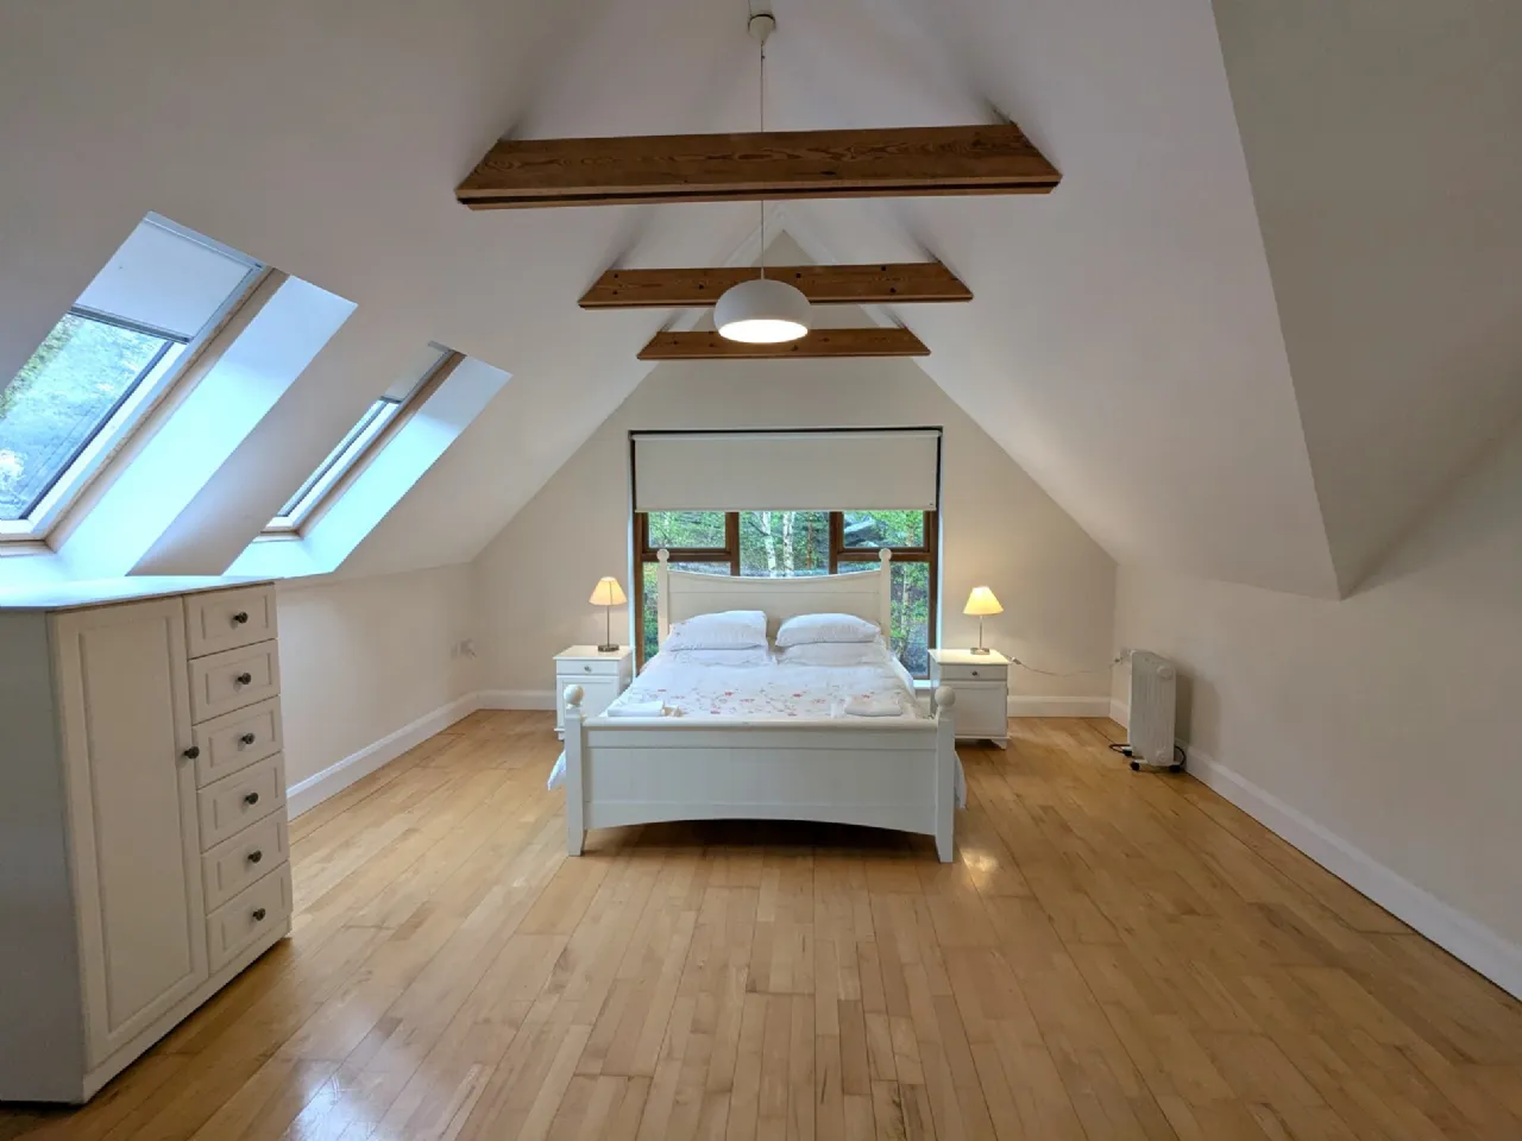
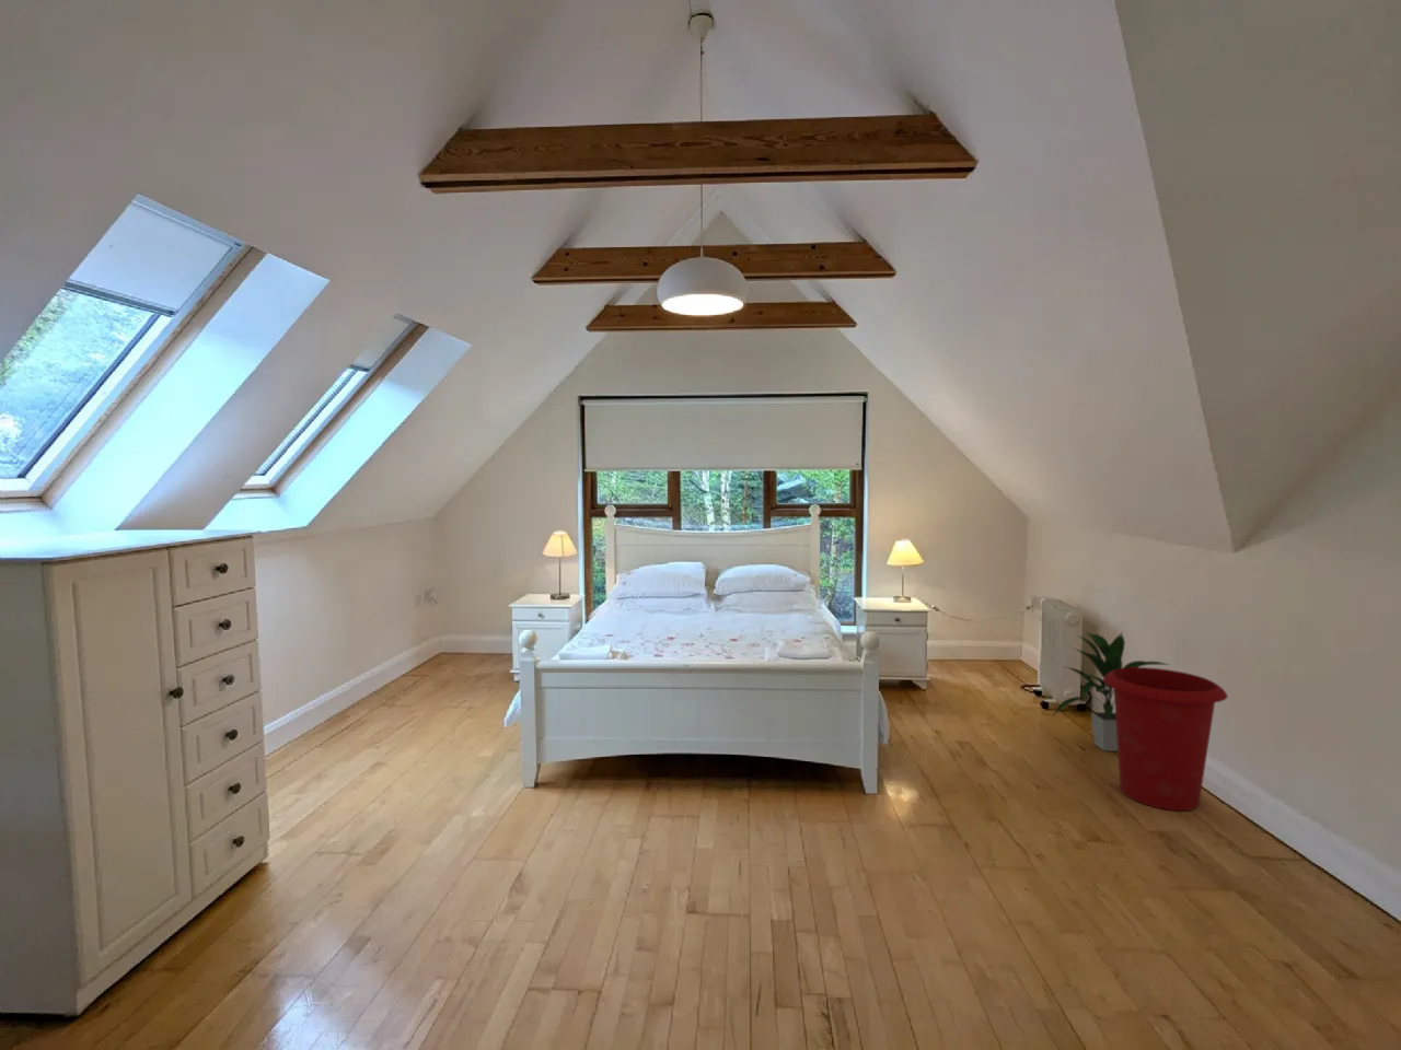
+ indoor plant (1104, 687)
+ waste bin (1161, 737)
